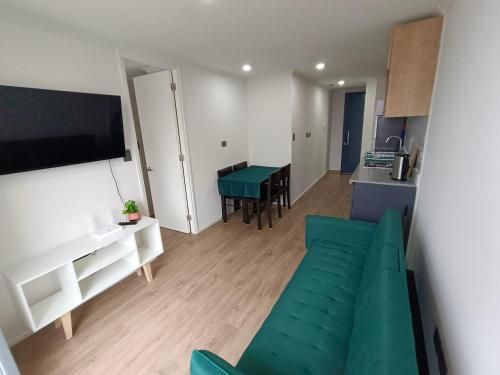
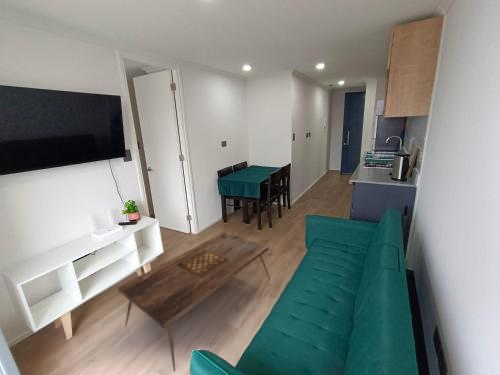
+ coffee table (204, 280)
